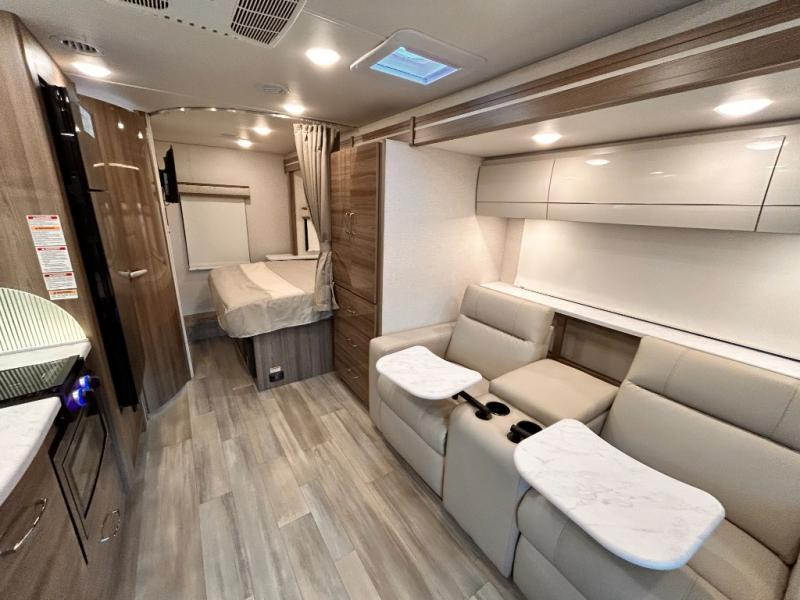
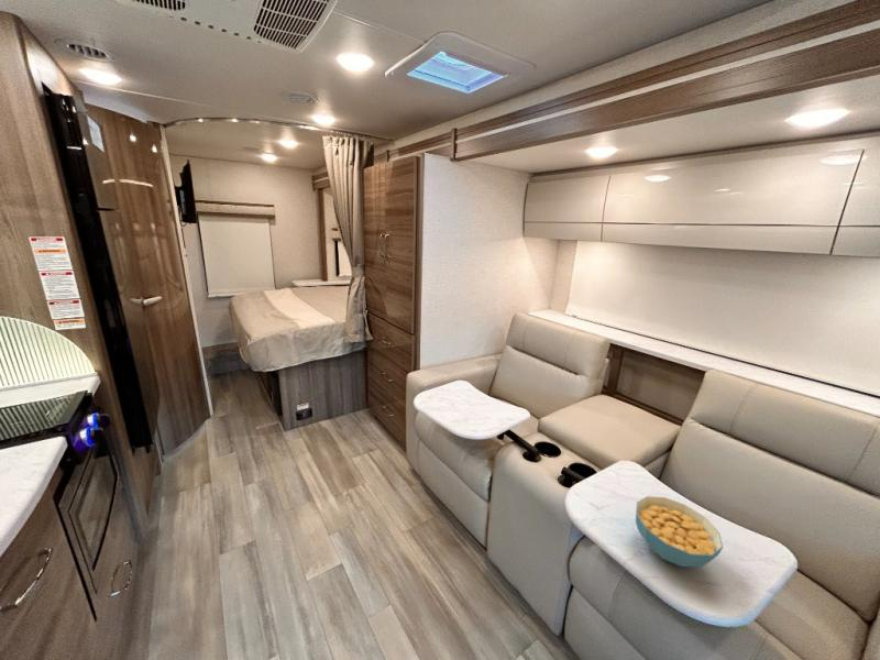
+ cereal bowl (672, 537)
